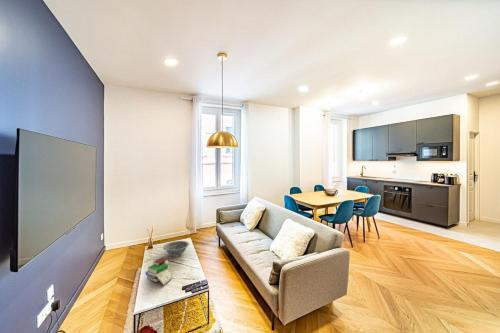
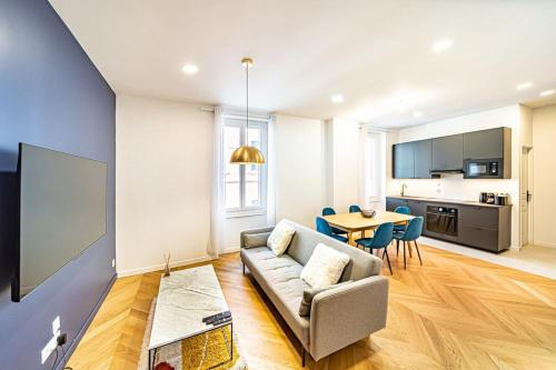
- decorative bowl (176, 249)
- book (161, 270)
